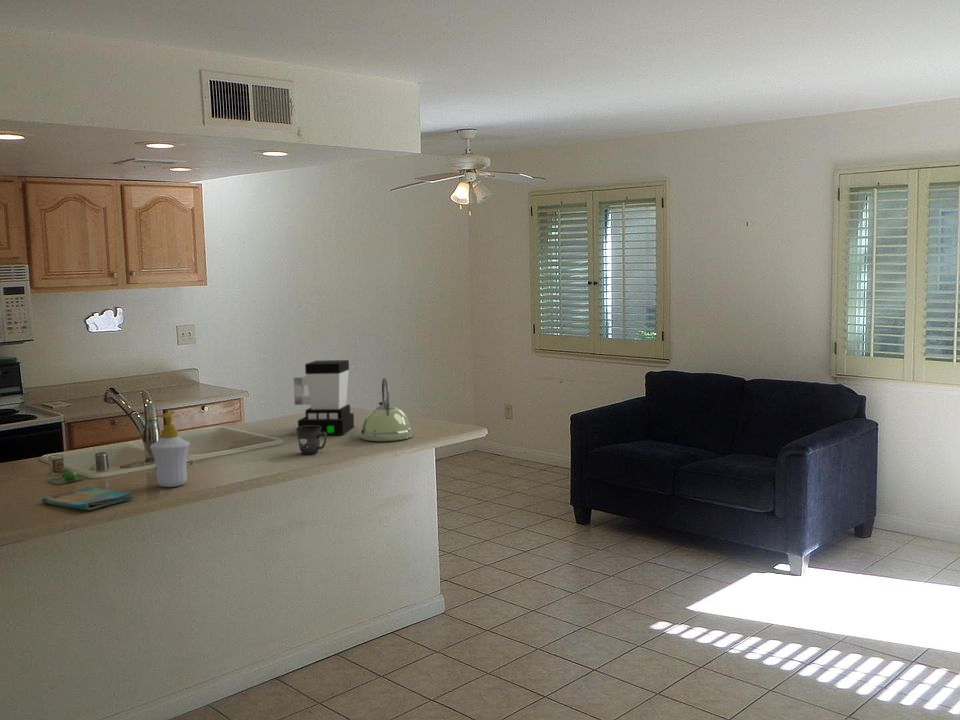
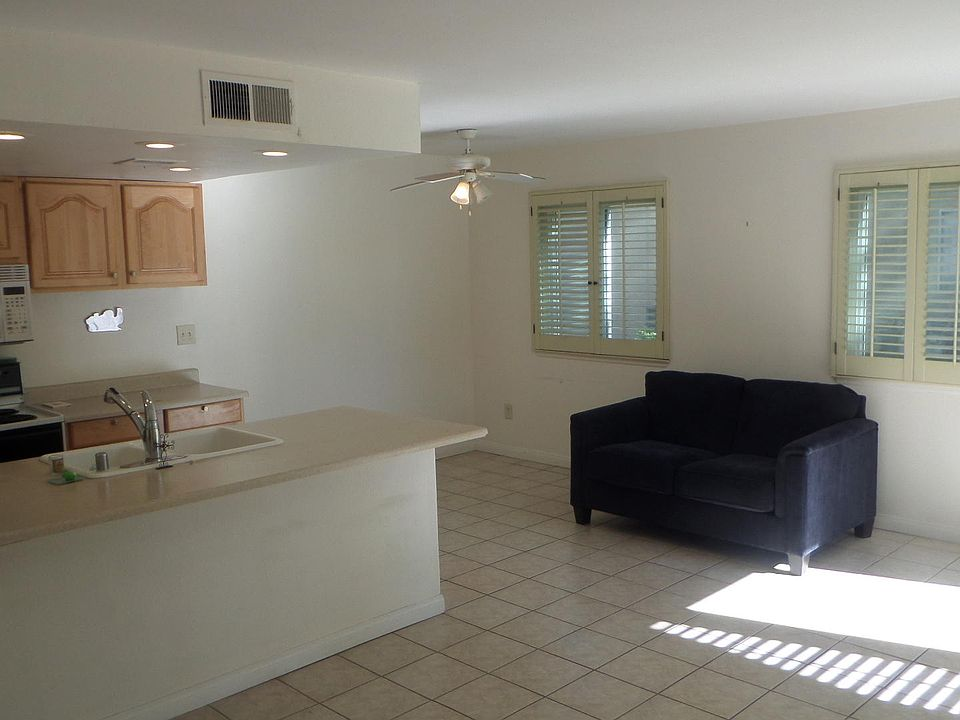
- coffee maker (320, 396)
- mug (312, 440)
- kettle (385, 406)
- soap bottle (170, 448)
- dish towel (87, 497)
